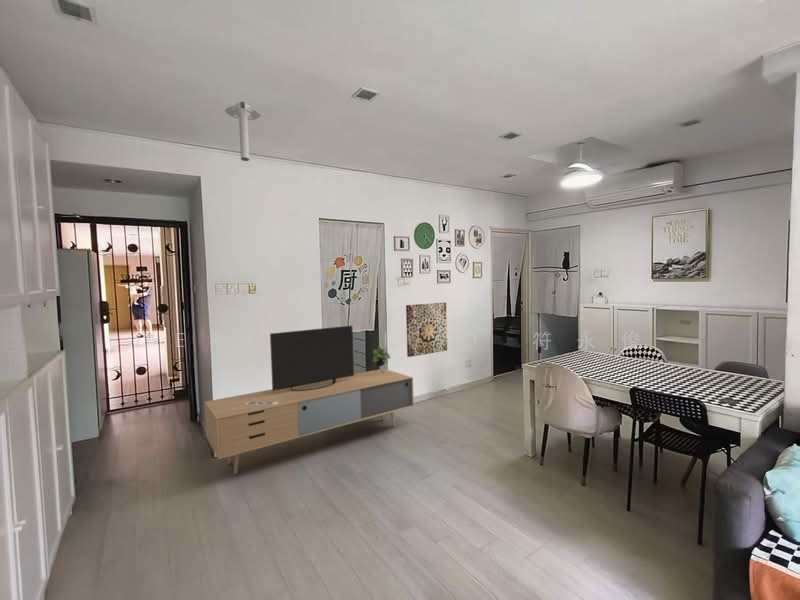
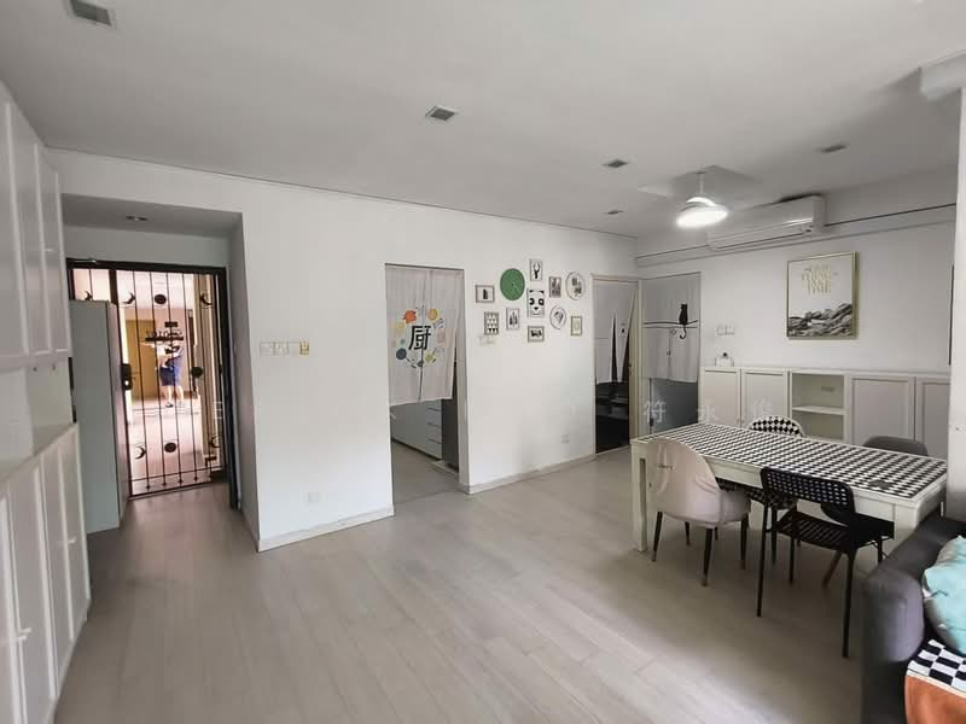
- media console (317, 386)
- ceiling light (243, 131)
- wall art (427, 328)
